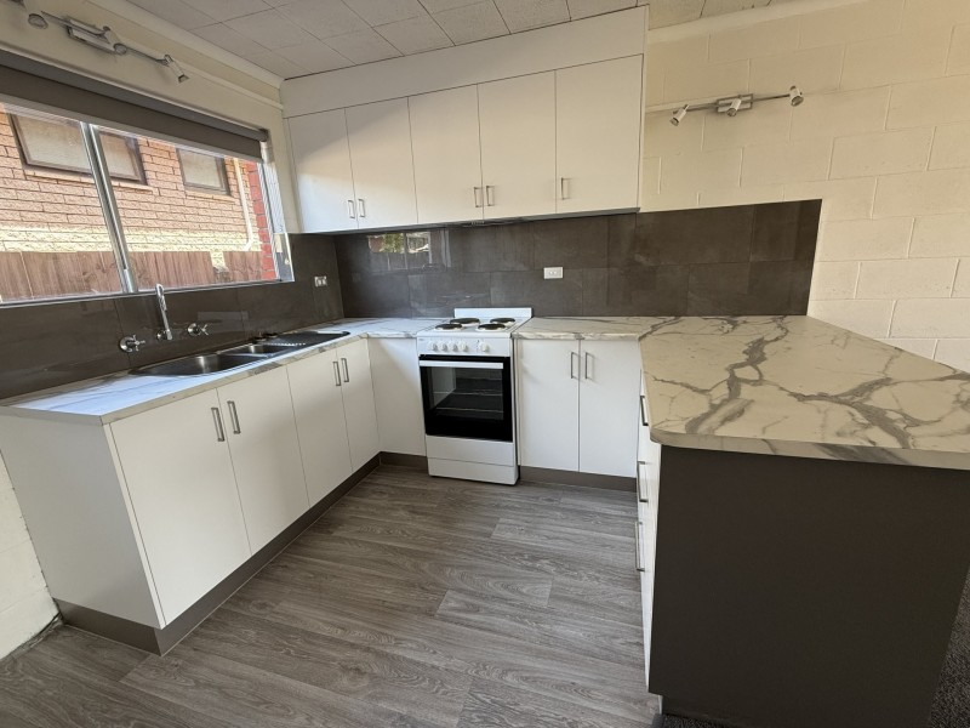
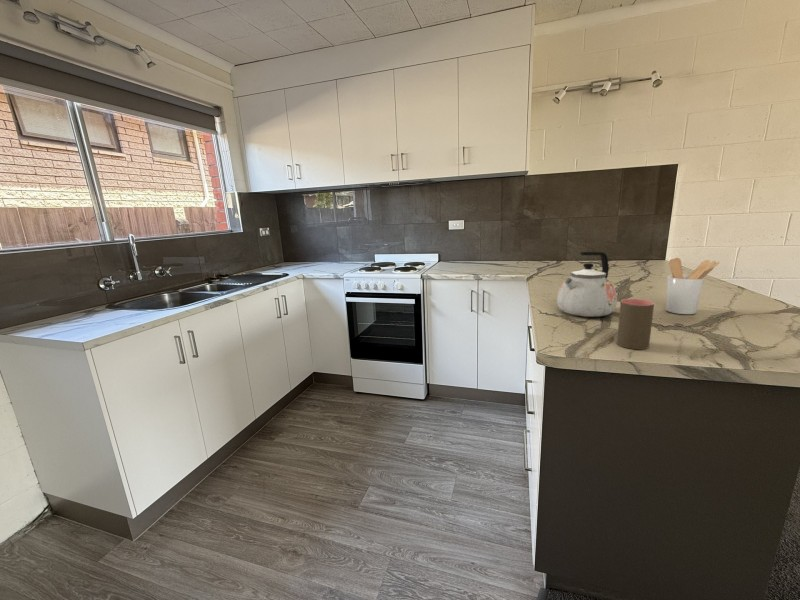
+ cup (634, 323)
+ kettle (586, 282)
+ utensil holder (691, 285)
